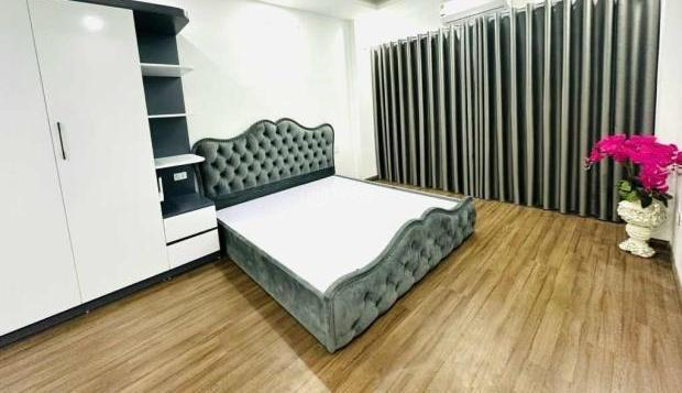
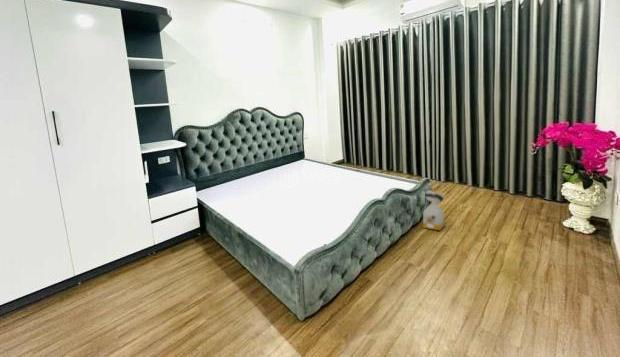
+ bag (433, 208)
